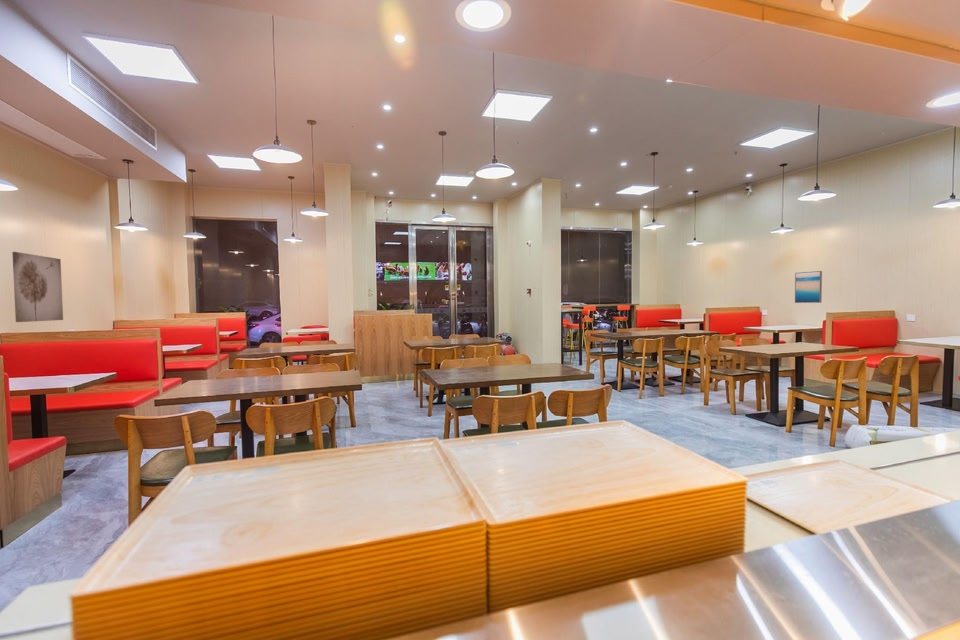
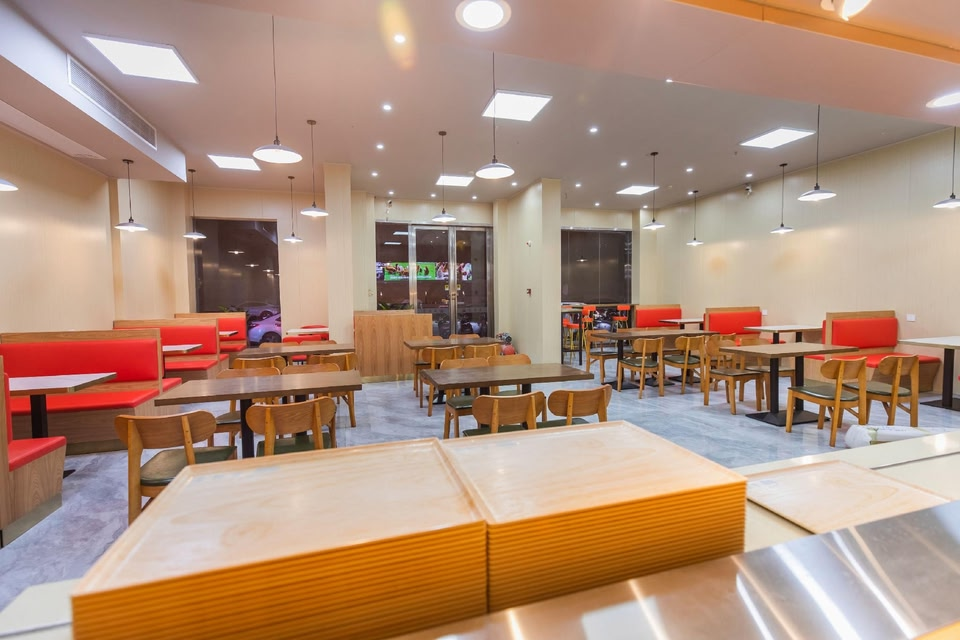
- wall art (39, 288)
- wall art (807, 287)
